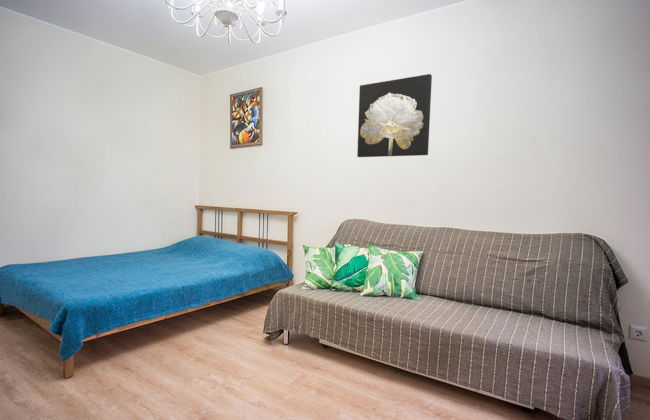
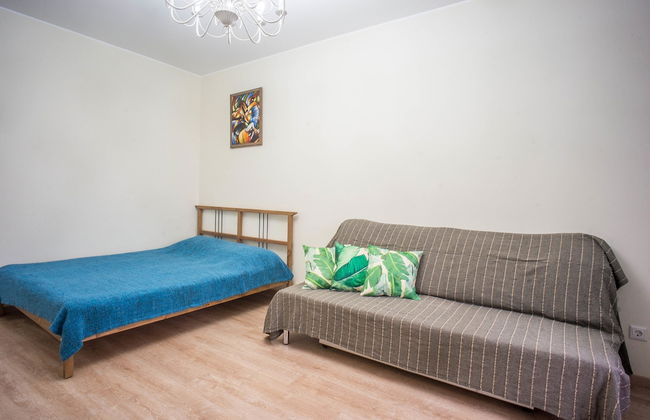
- wall art (392, 118)
